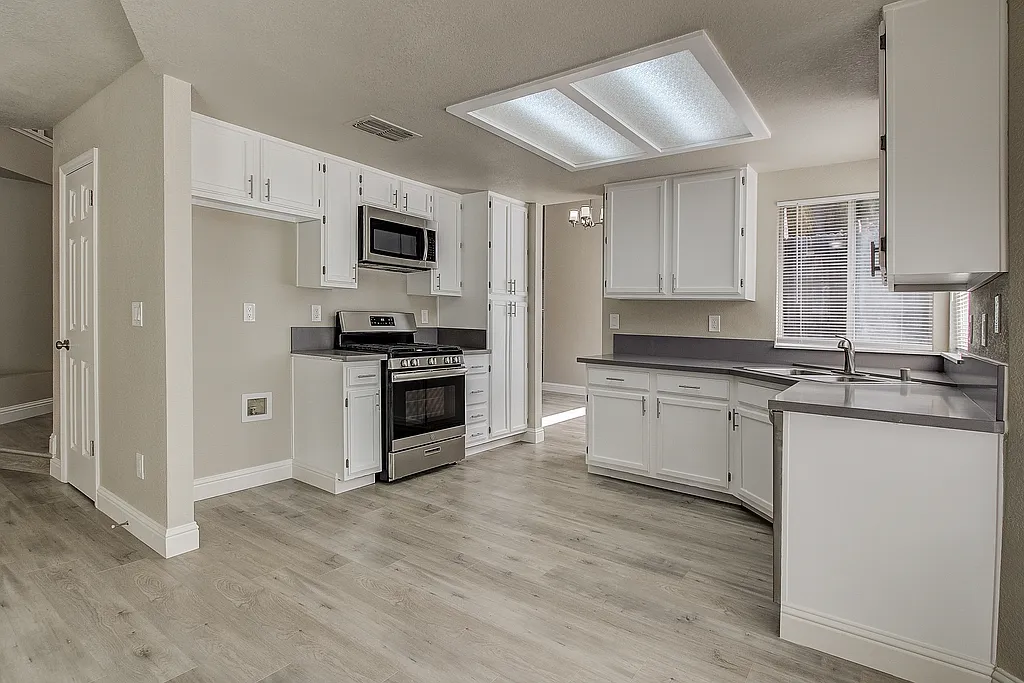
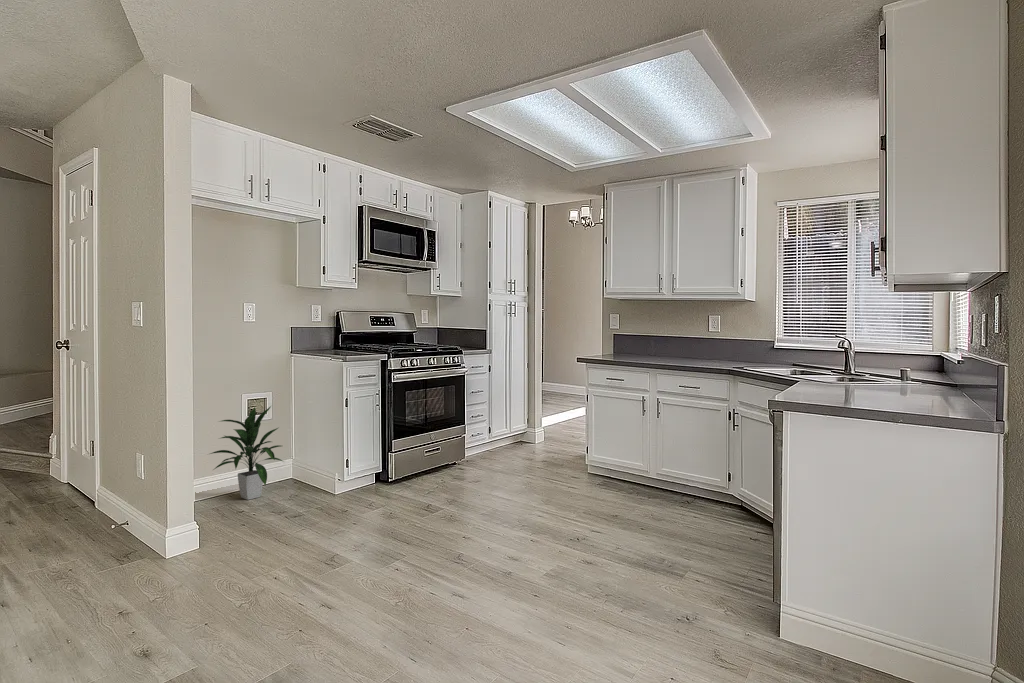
+ indoor plant (250, 452)
